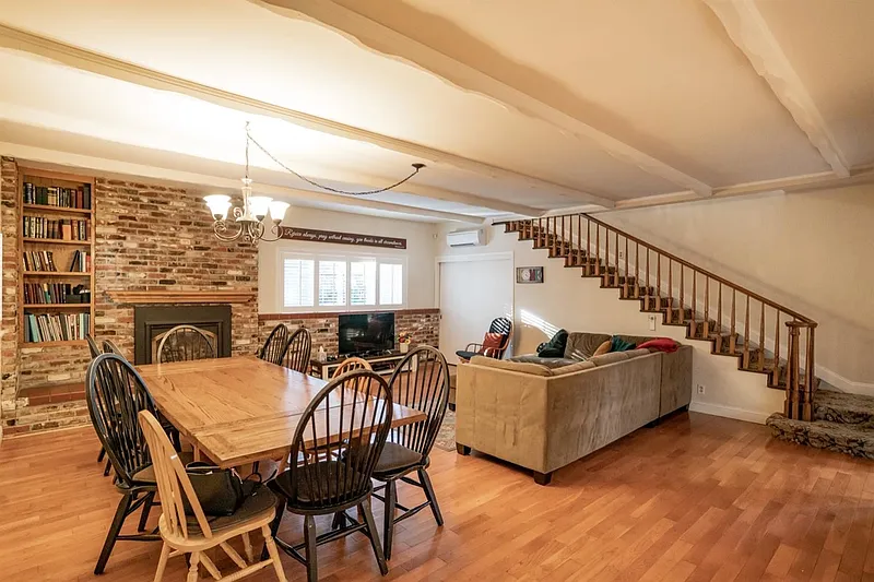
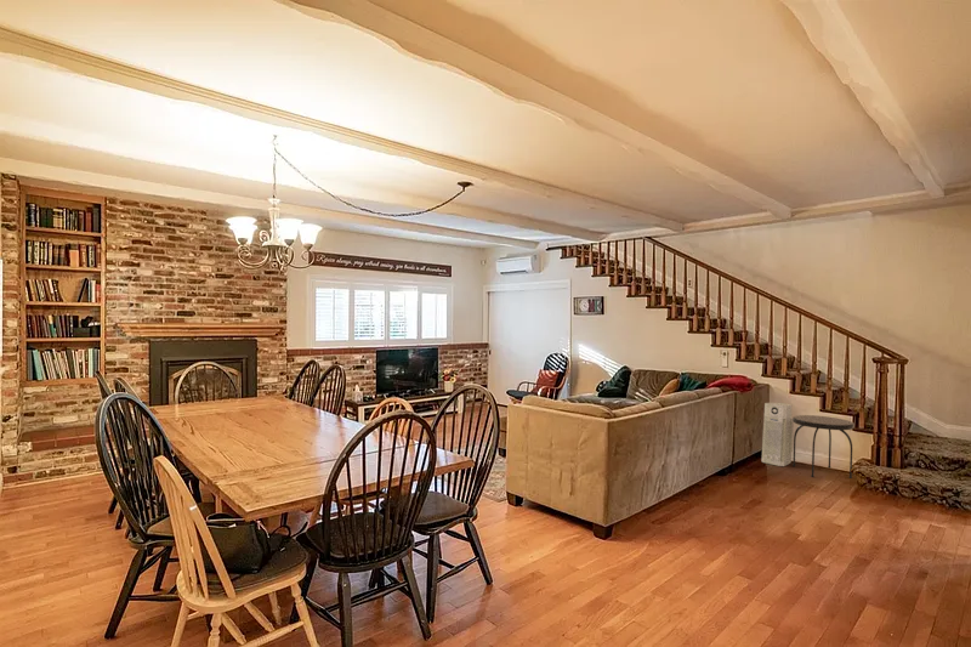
+ air purifier (778, 432)
+ side table (829, 445)
